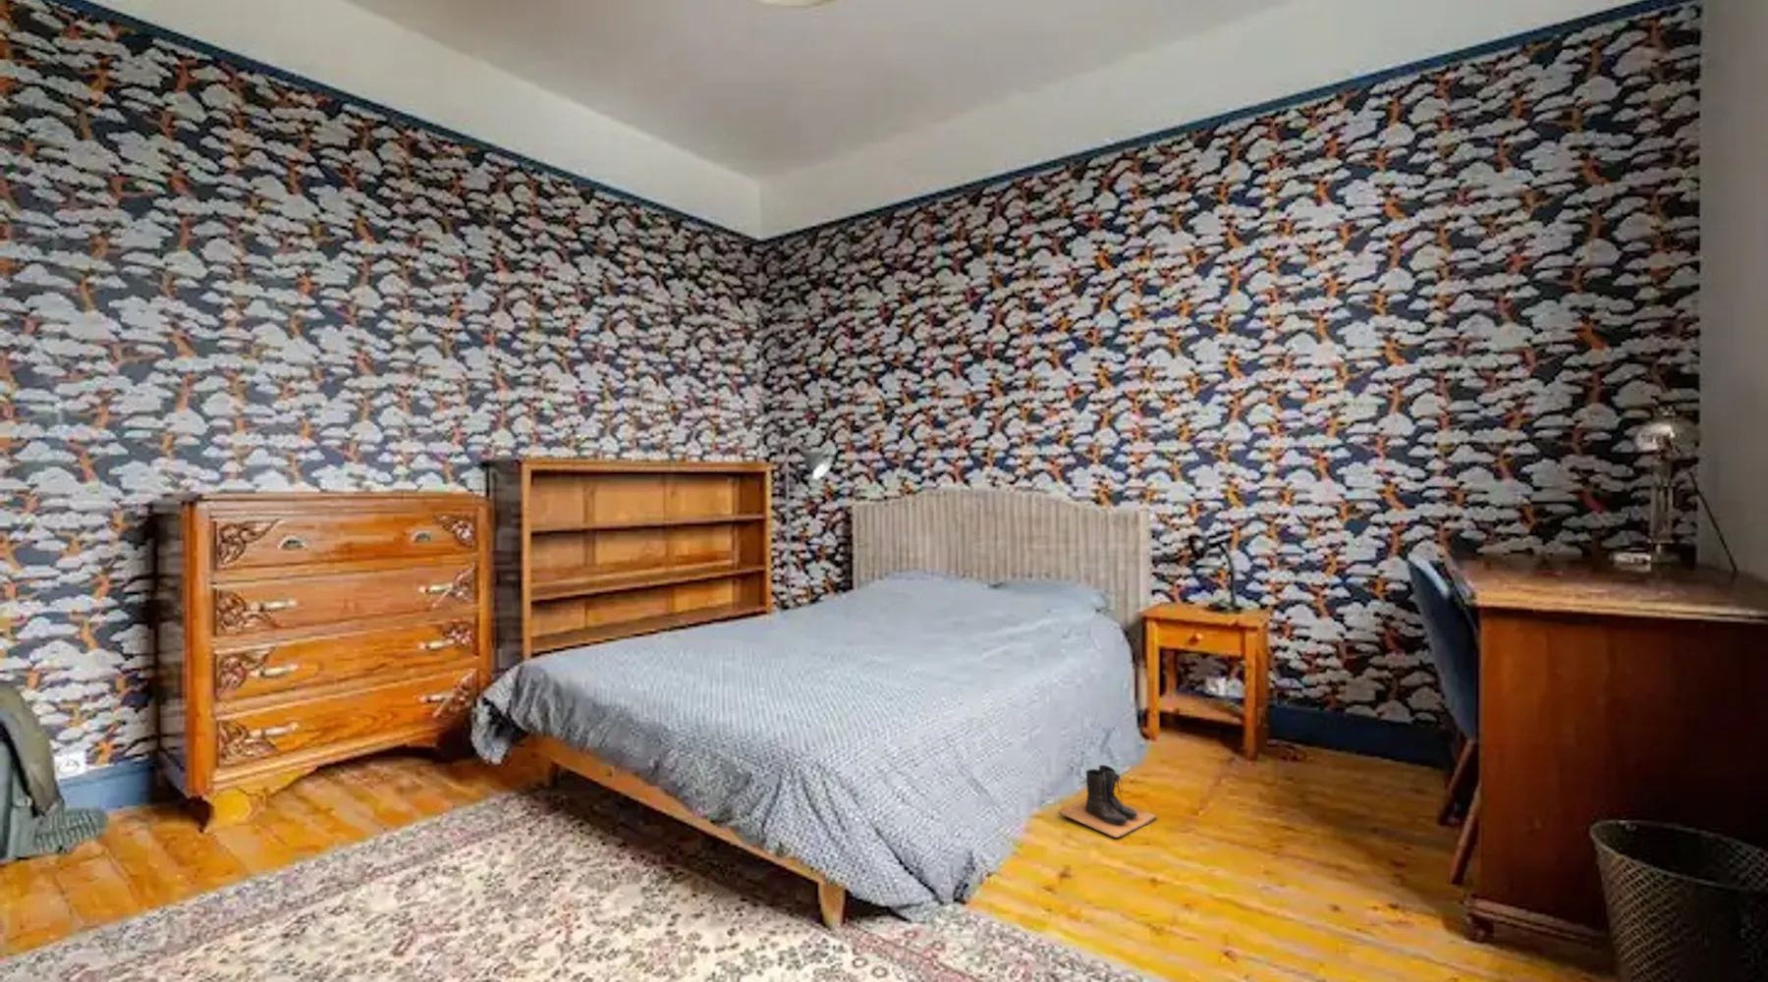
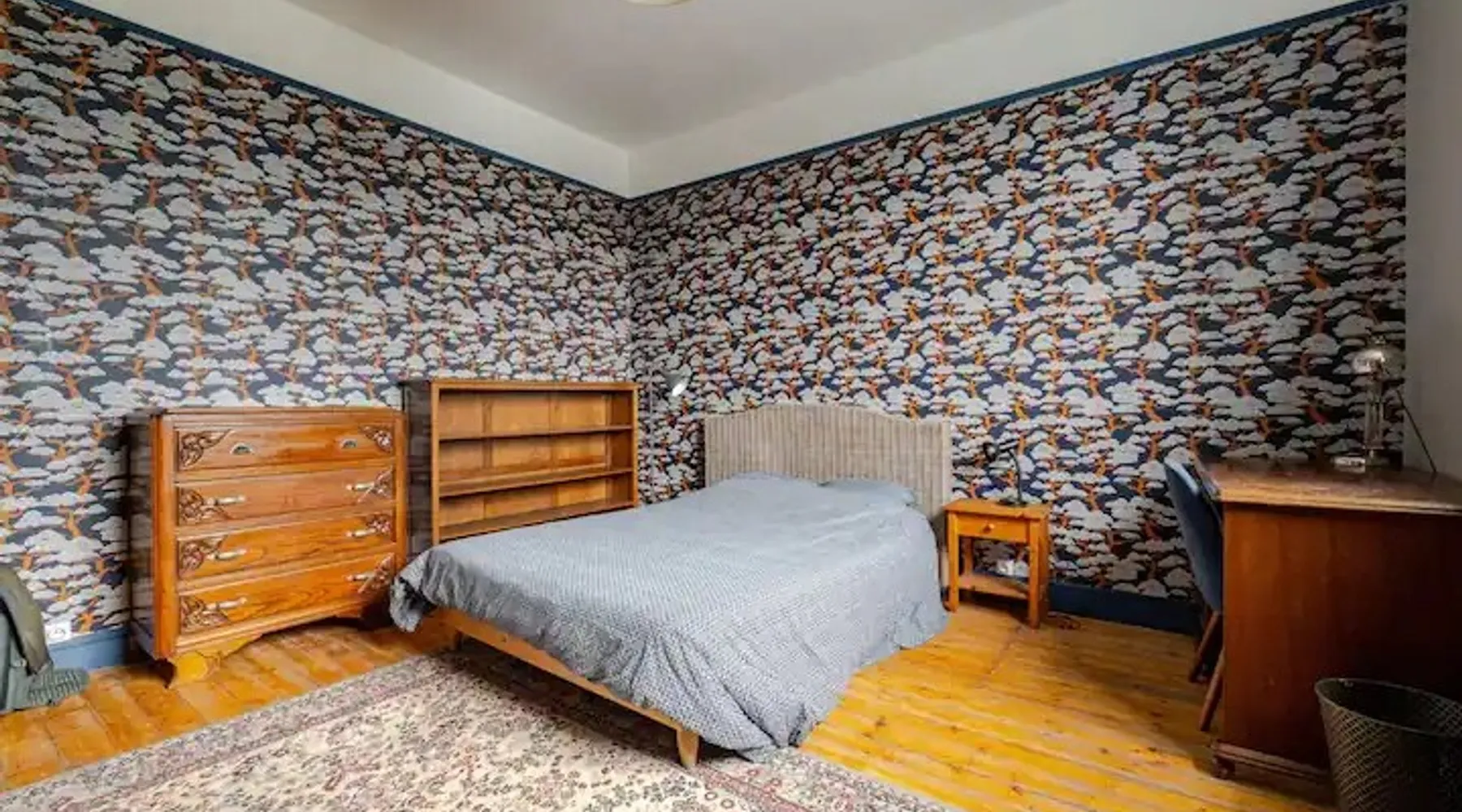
- boots (1107, 795)
